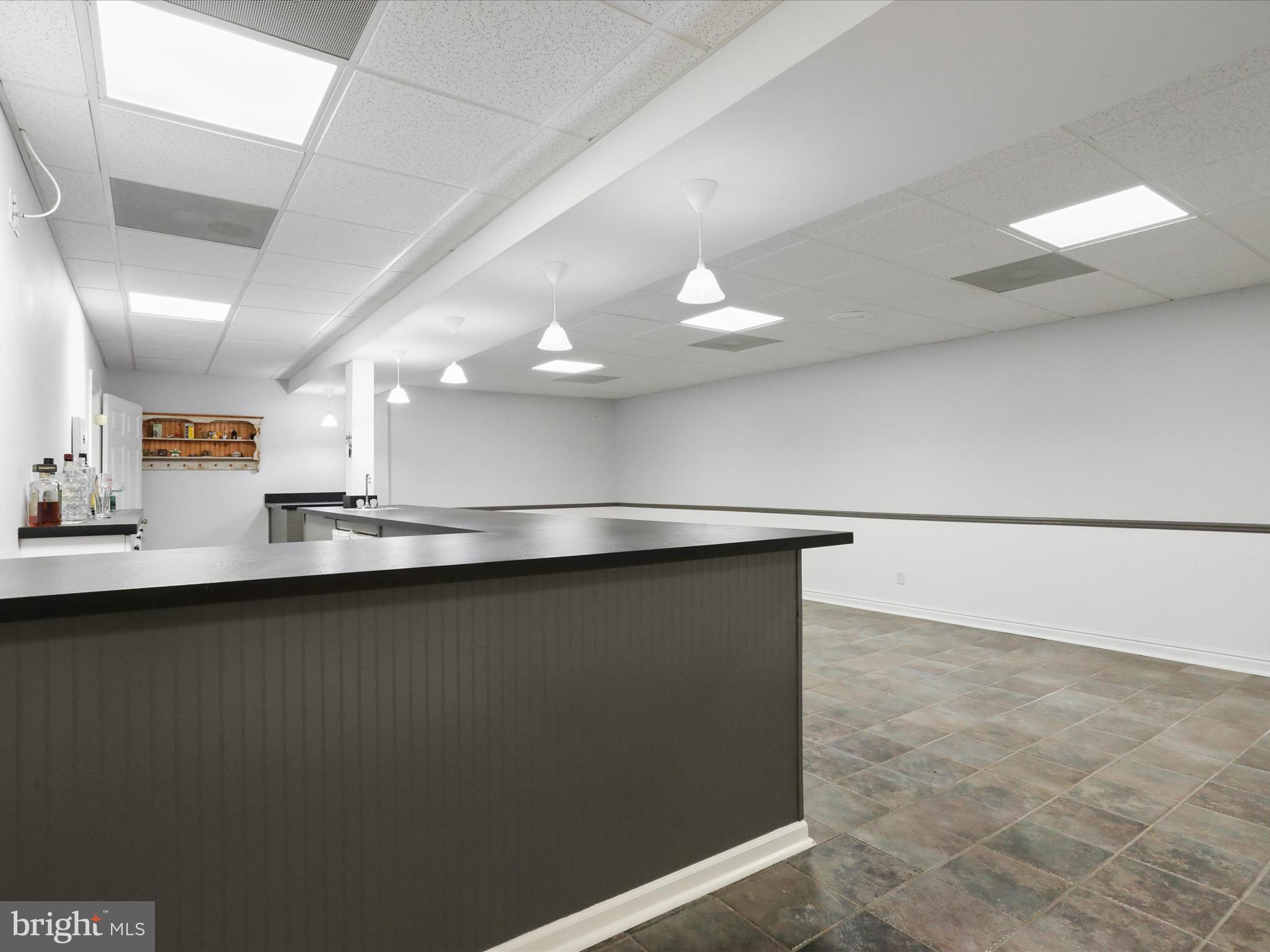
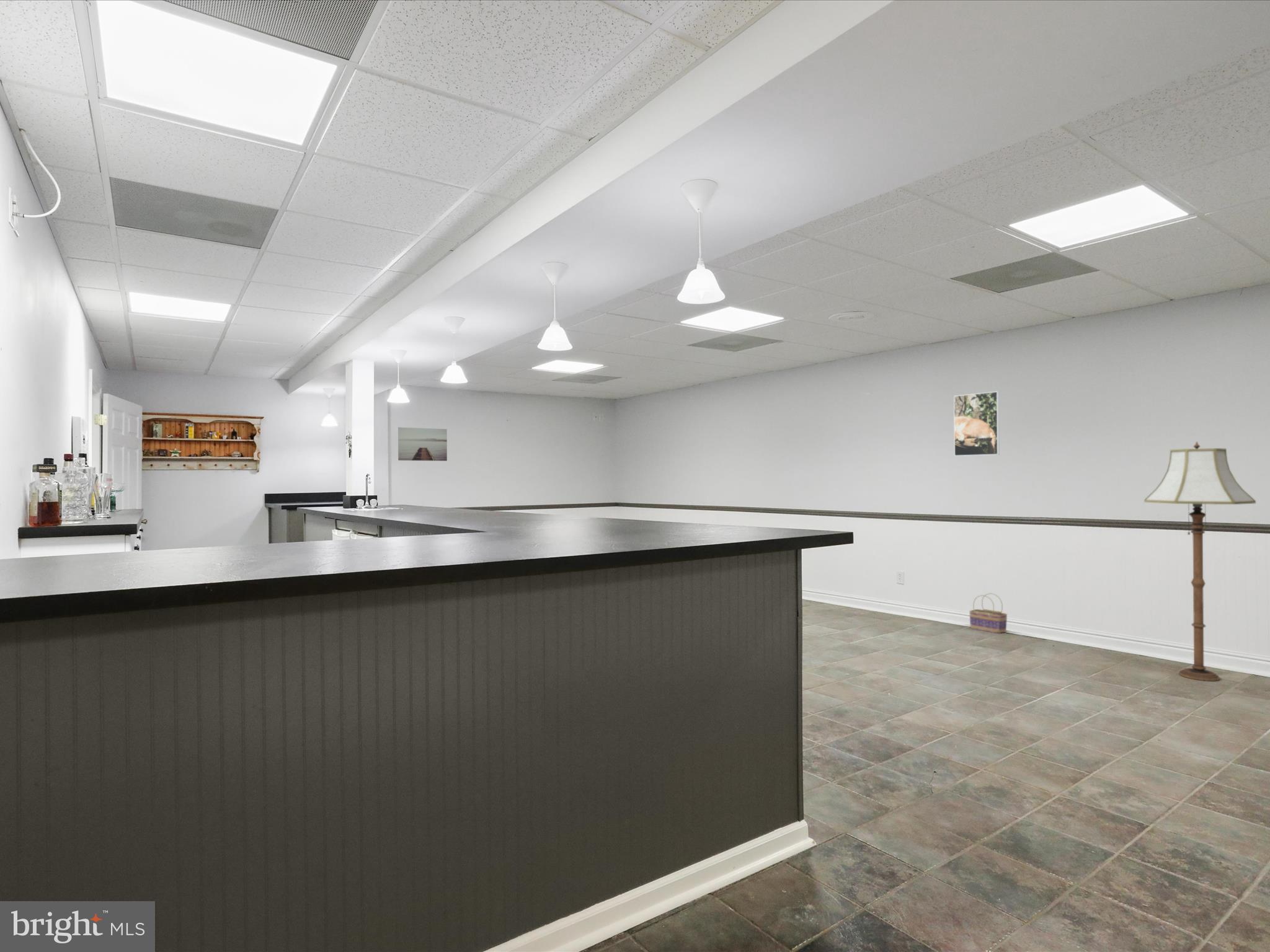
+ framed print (976, 425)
+ floor lamp (1198, 558)
+ basket (988, 612)
+ wall art (423, 444)
